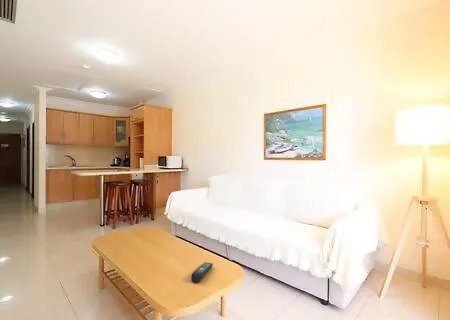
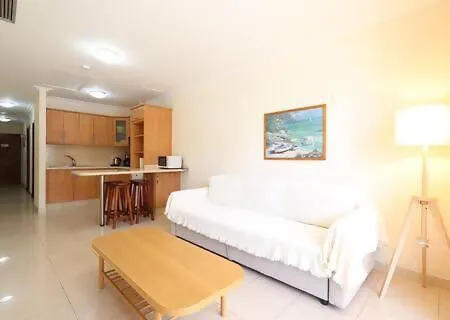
- remote control (202, 270)
